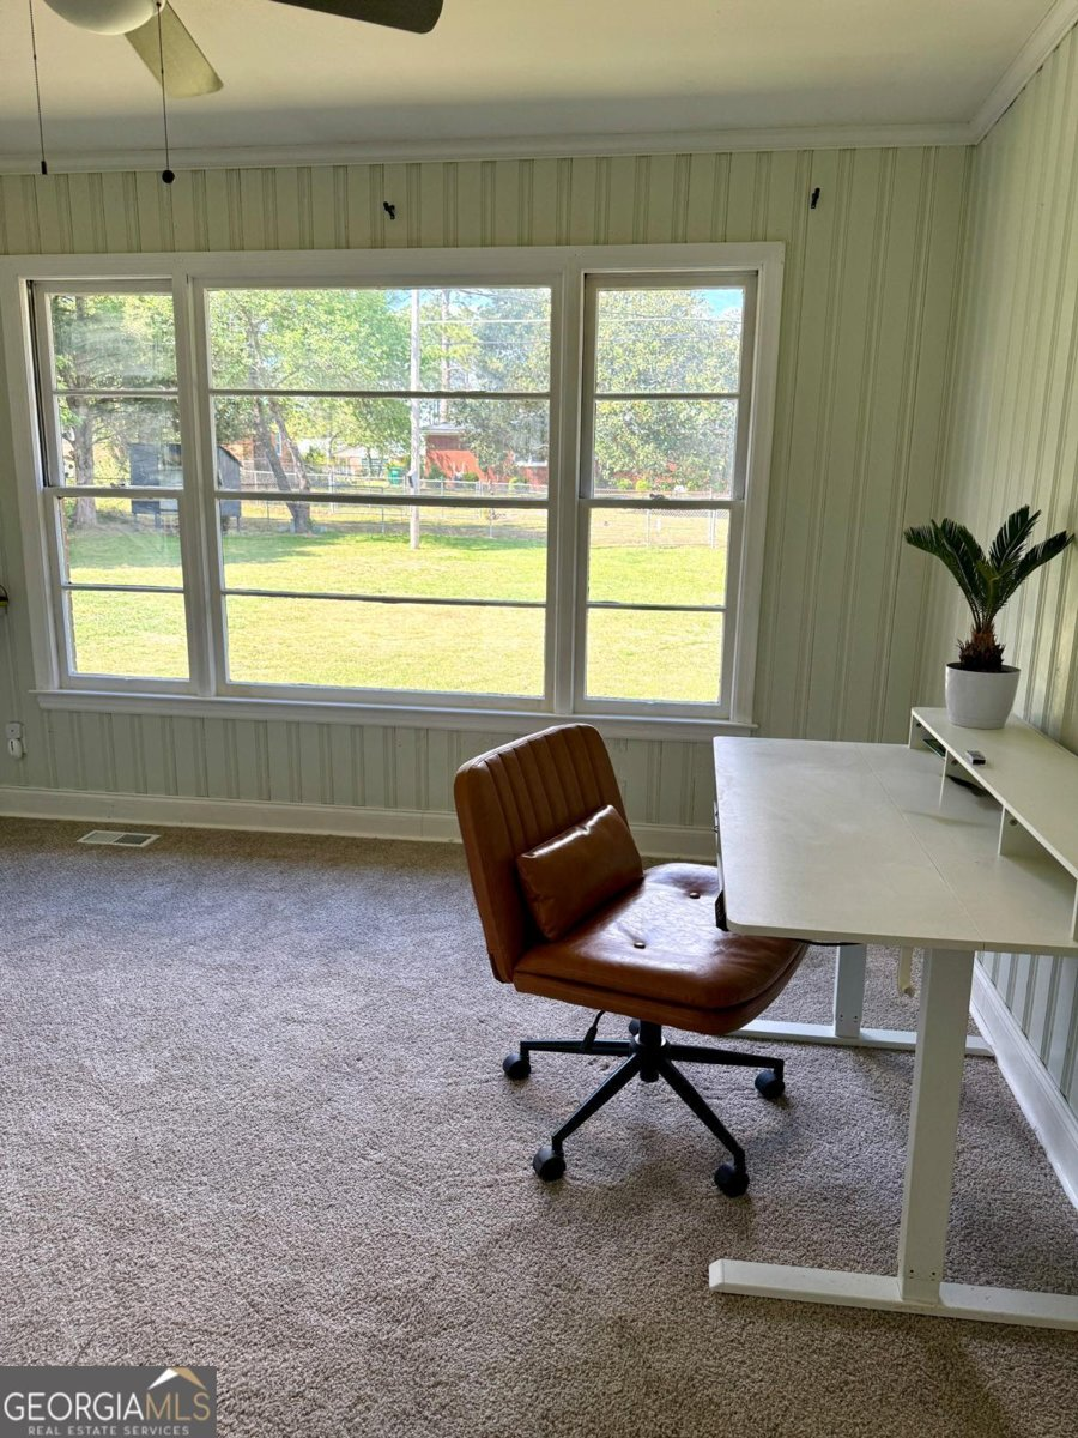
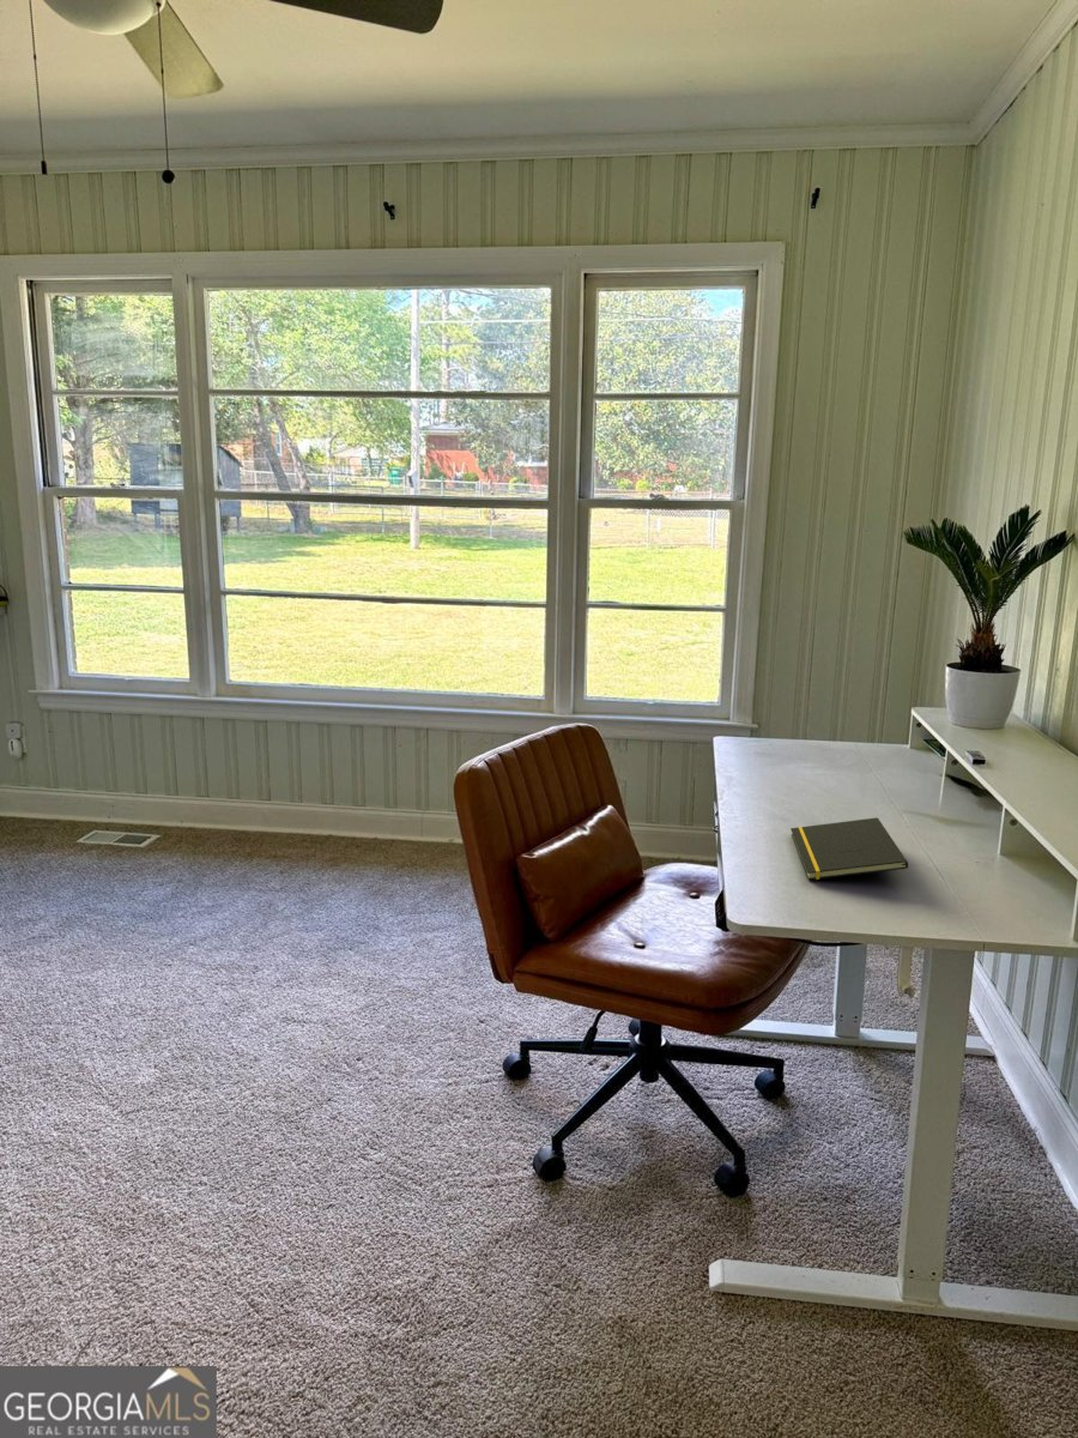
+ notepad (844, 846)
